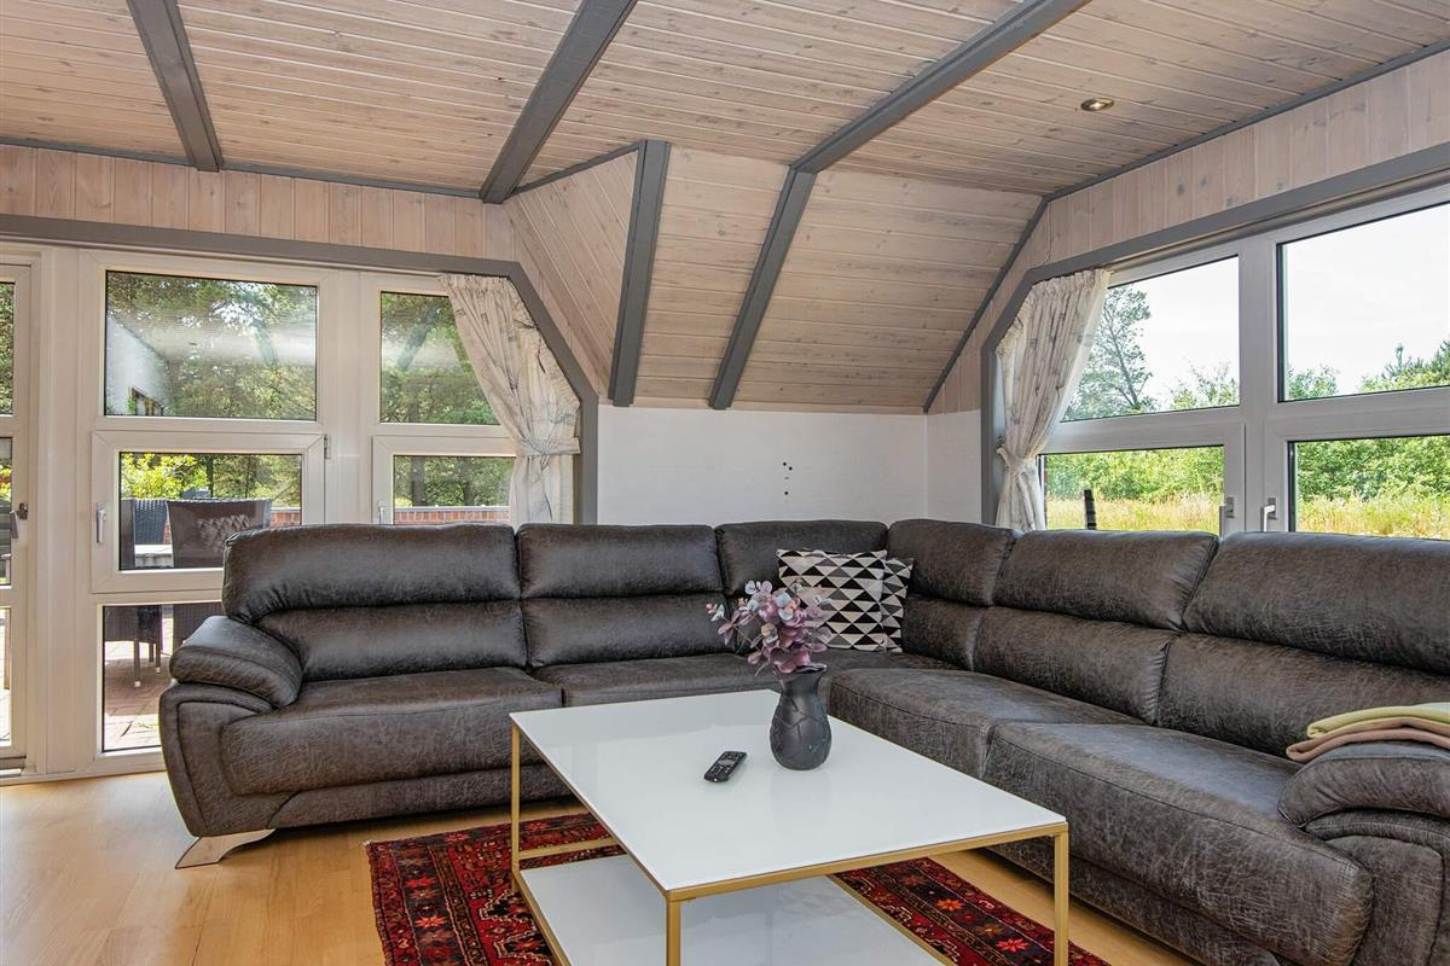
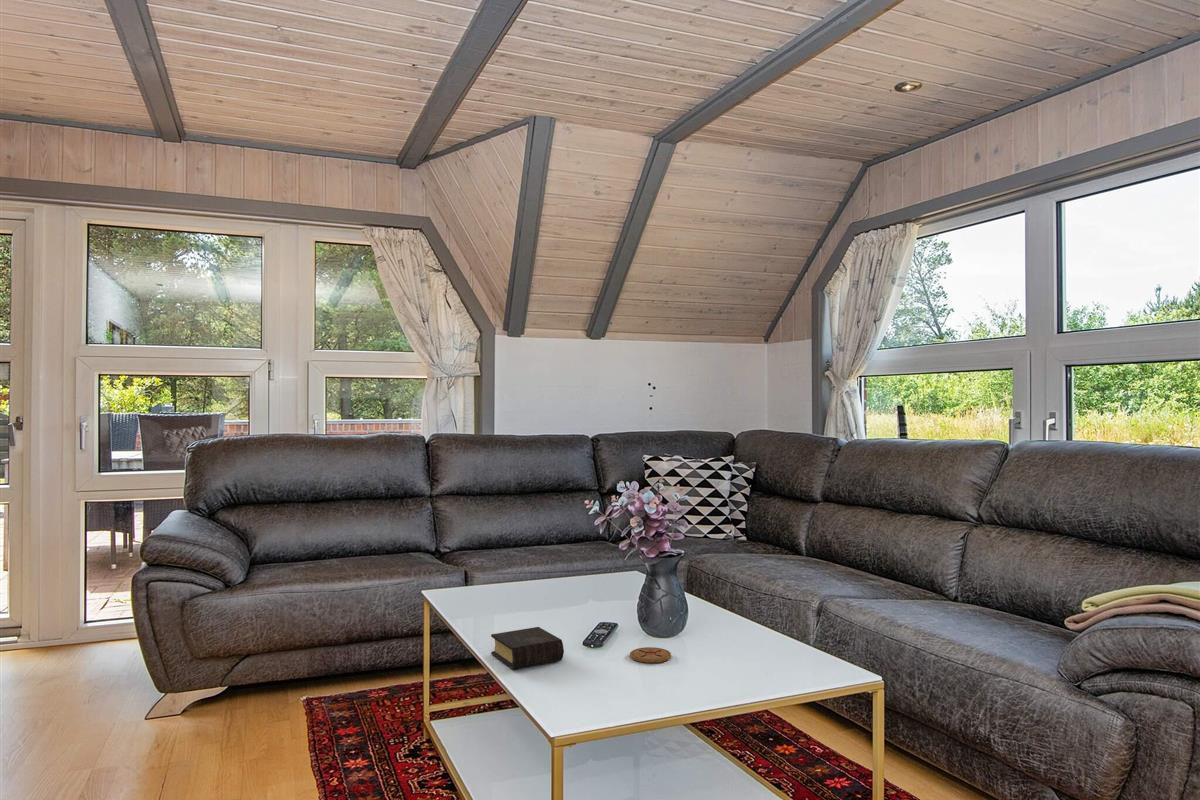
+ coaster (650, 654)
+ book (527, 647)
